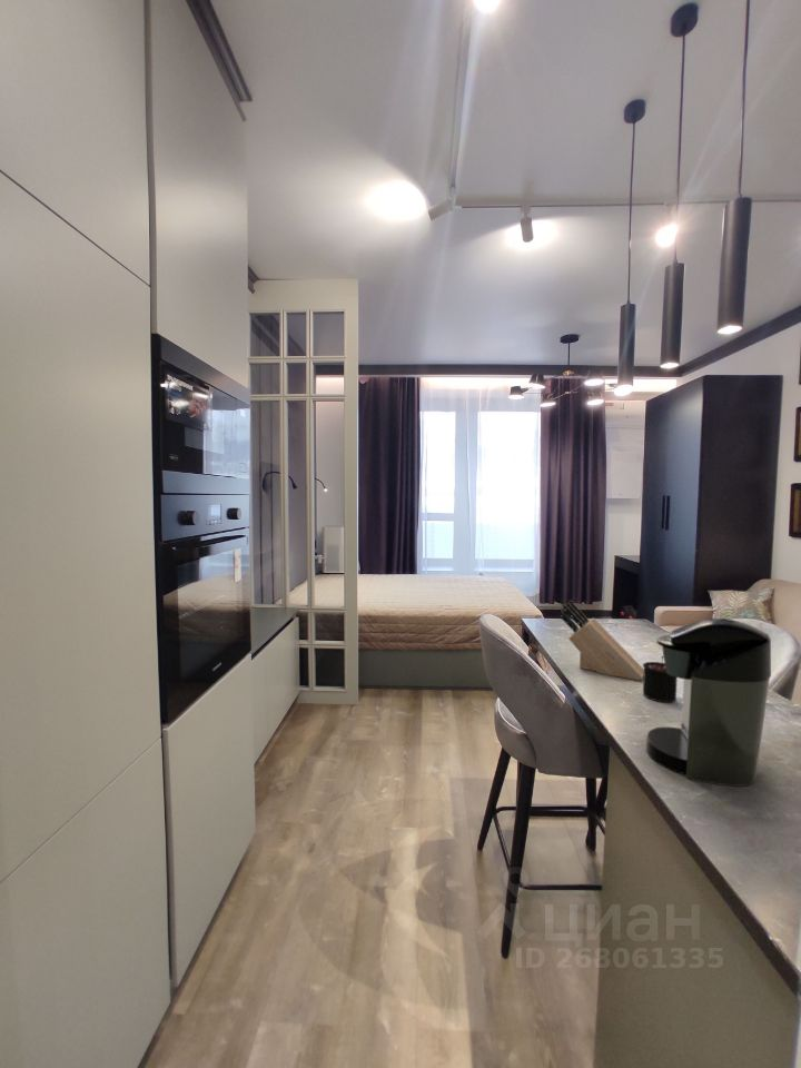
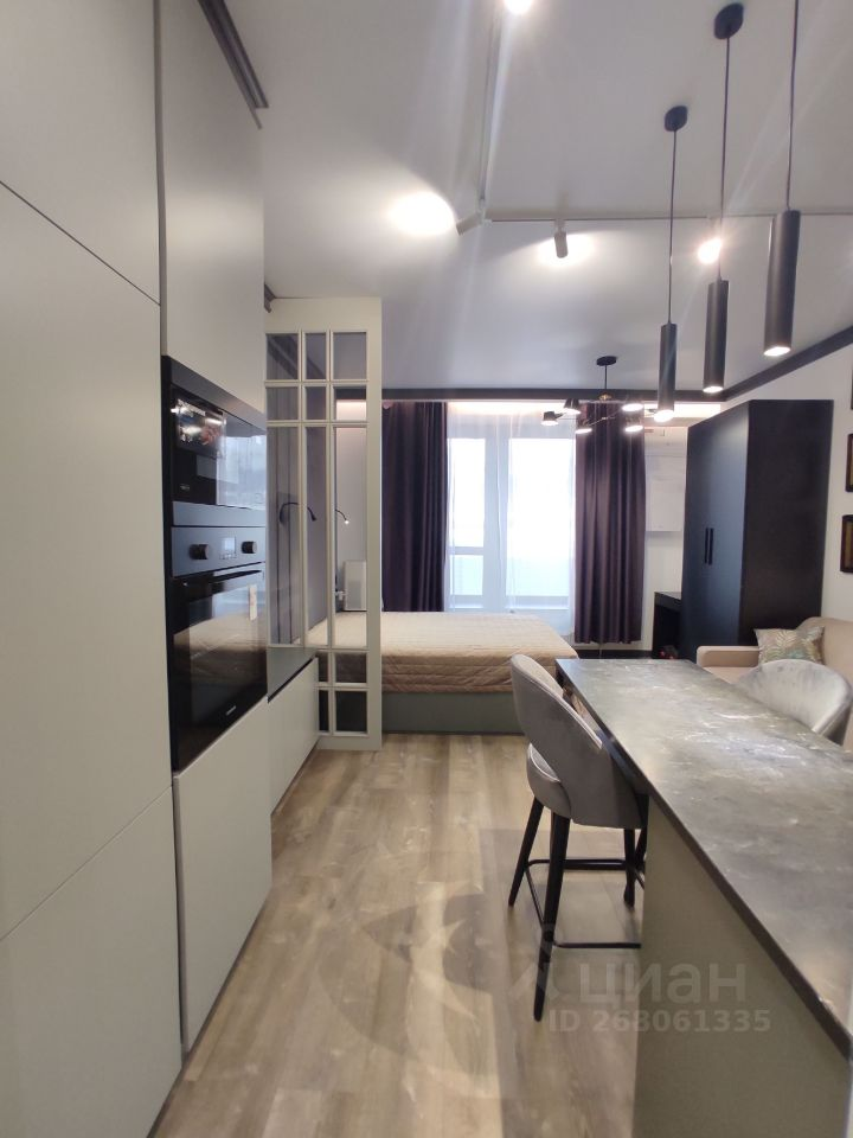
- knife block (600, 637)
- coffee maker (709, 682)
- candle (660, 674)
